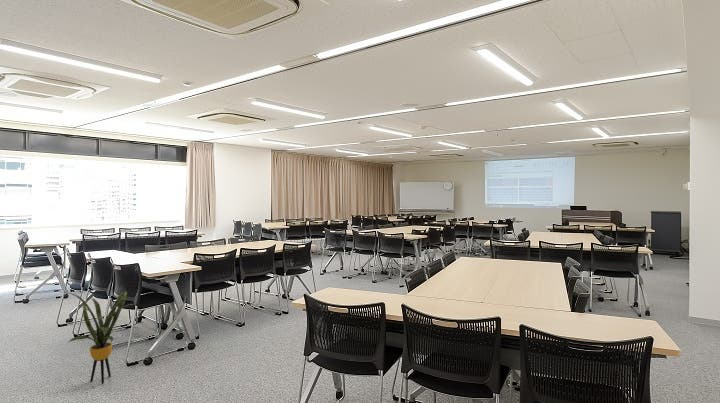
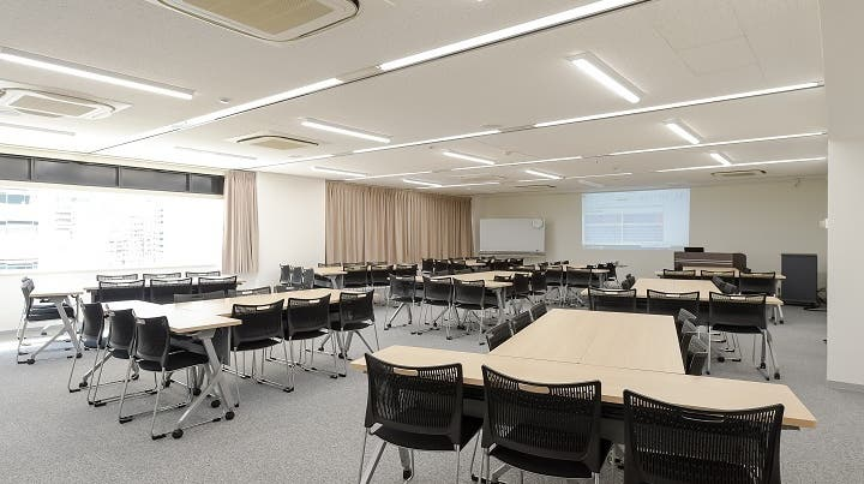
- house plant (99, 334)
